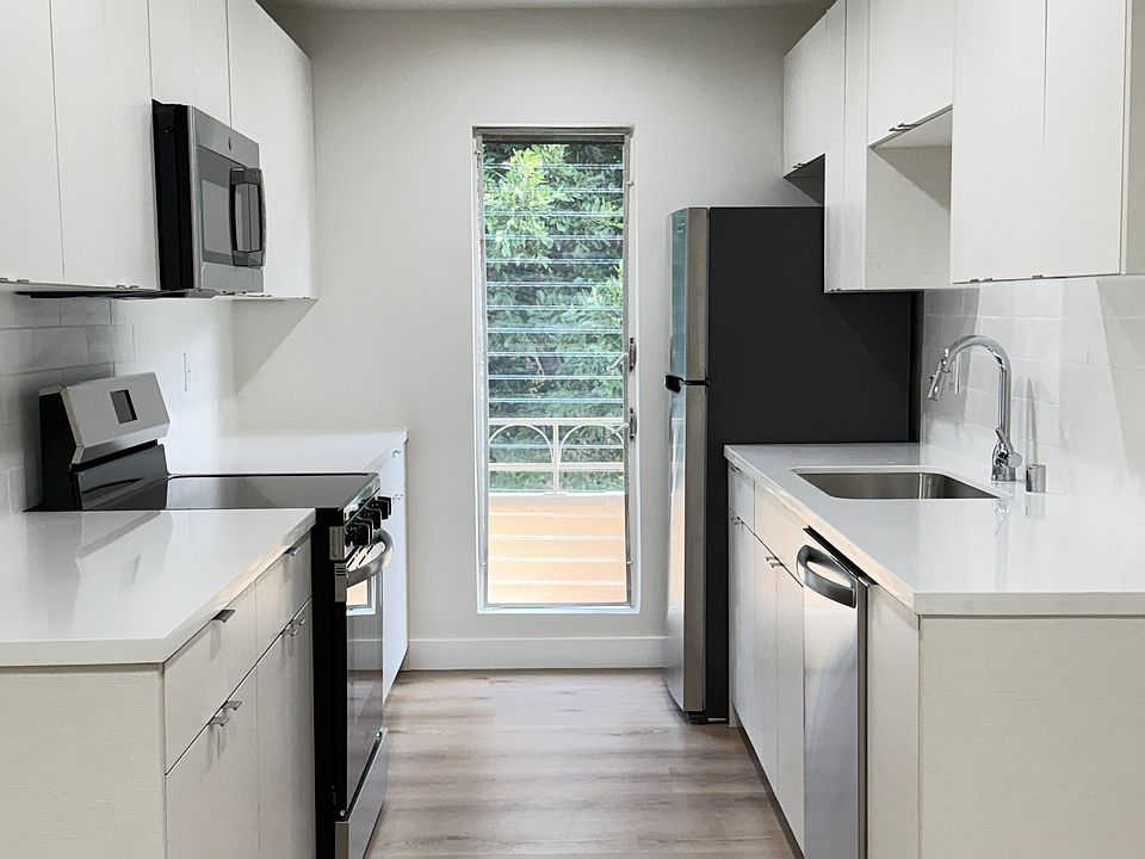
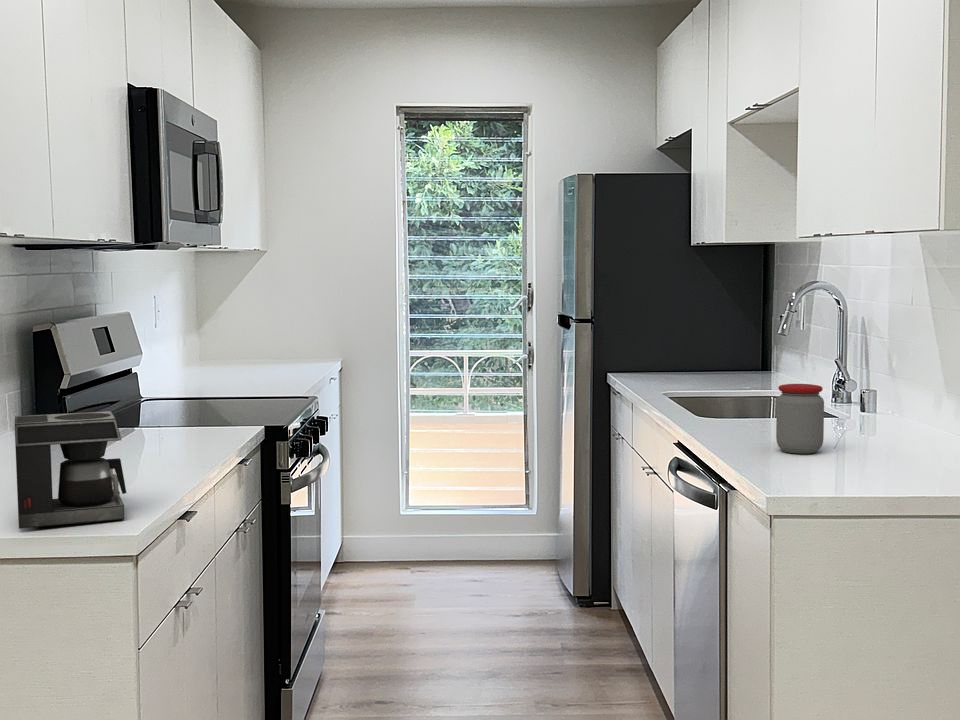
+ jar (799, 418)
+ coffee maker (69, 456)
